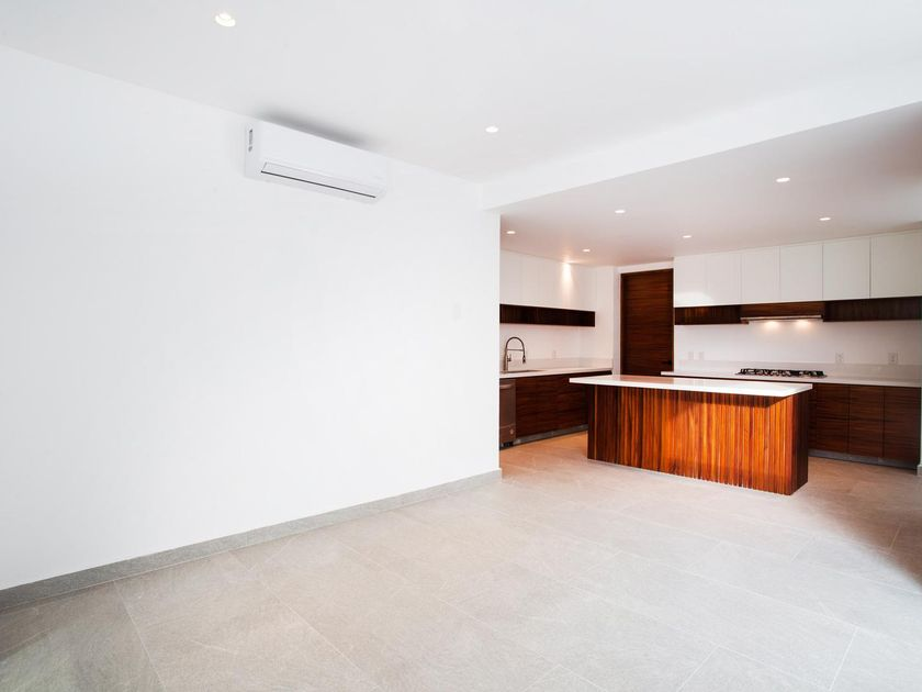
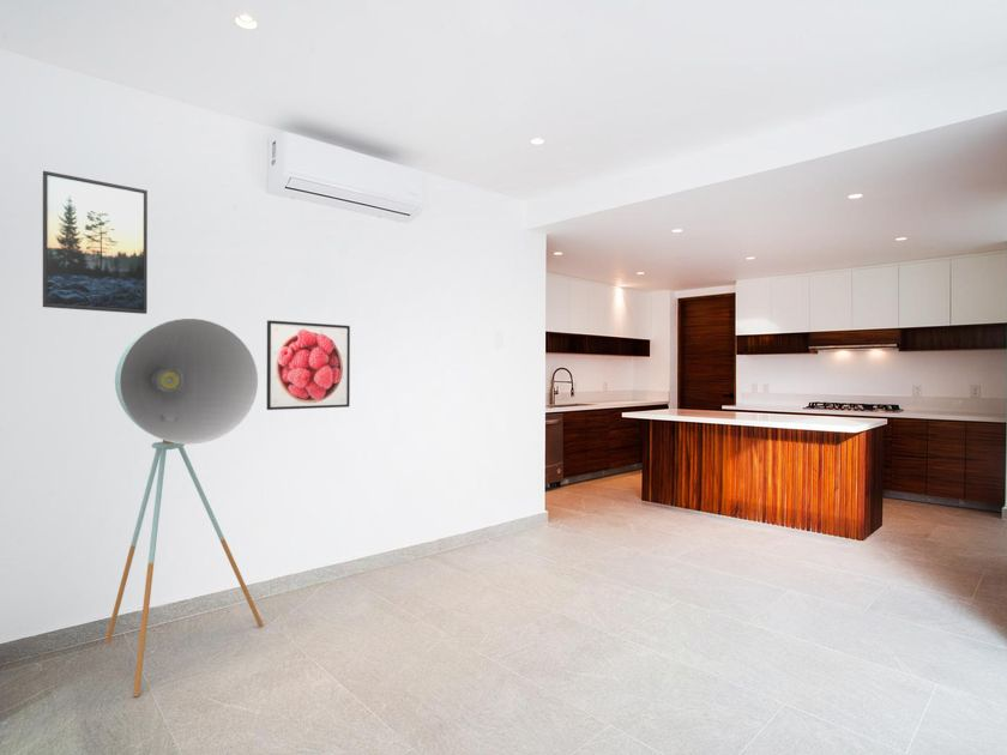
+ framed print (97, 246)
+ floor lamp (195, 487)
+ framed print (309, 366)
